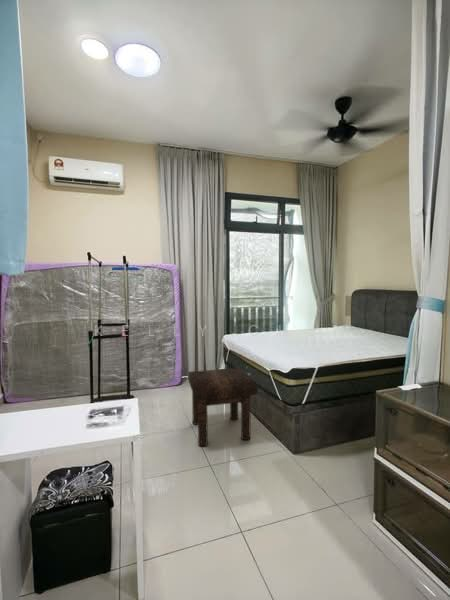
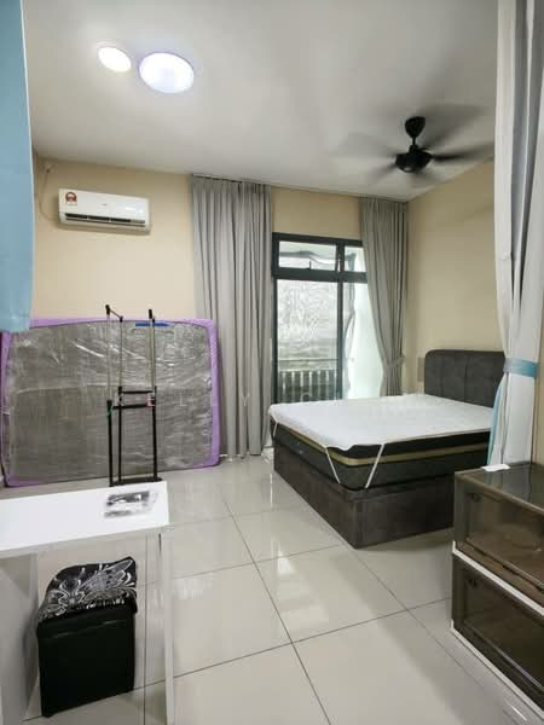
- stool (220, 404)
